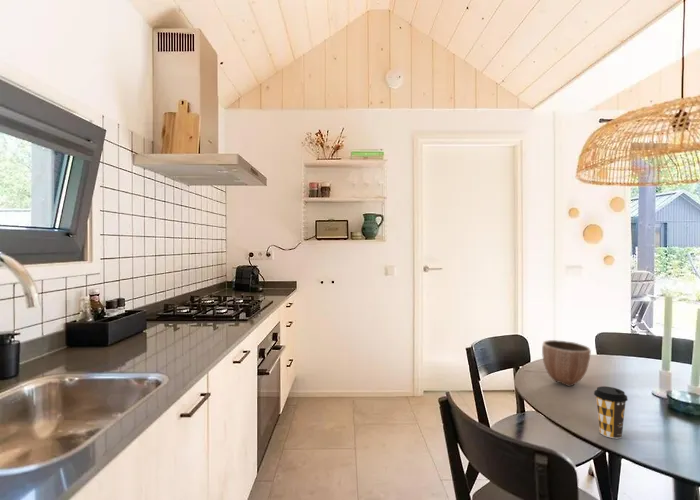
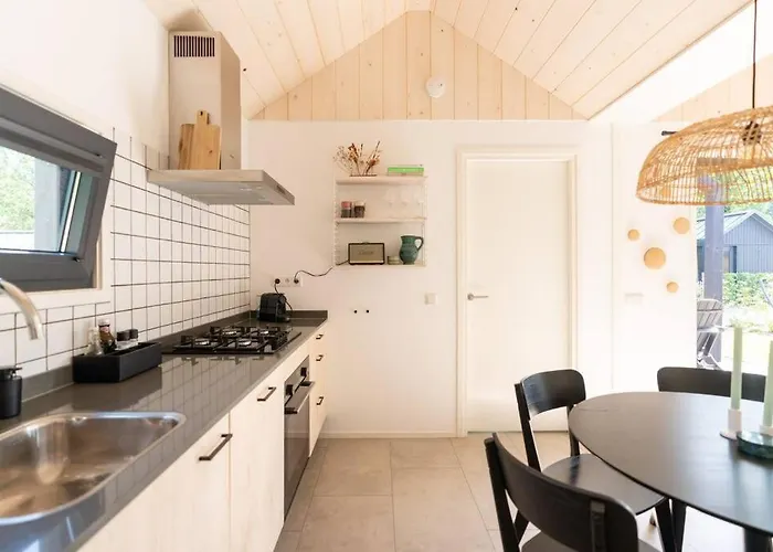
- decorative bowl (565, 364)
- coffee cup (610, 412)
